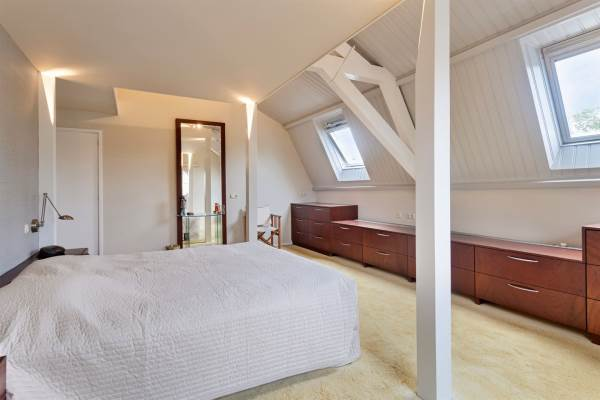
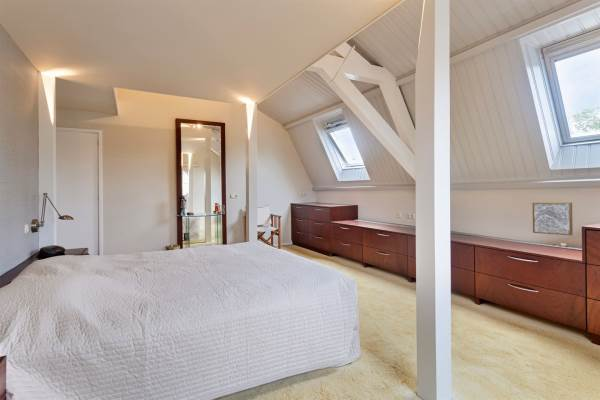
+ wall art (551, 218)
